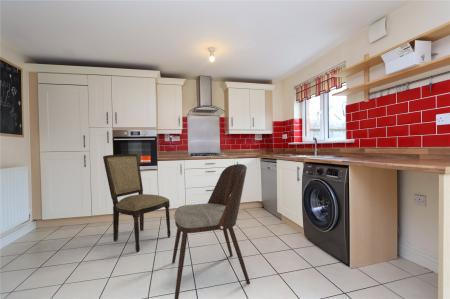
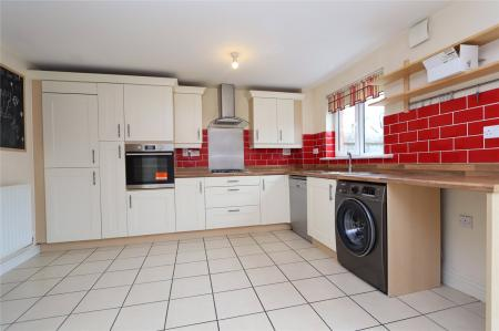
- dining chair (137, 197)
- dining chair (209, 219)
